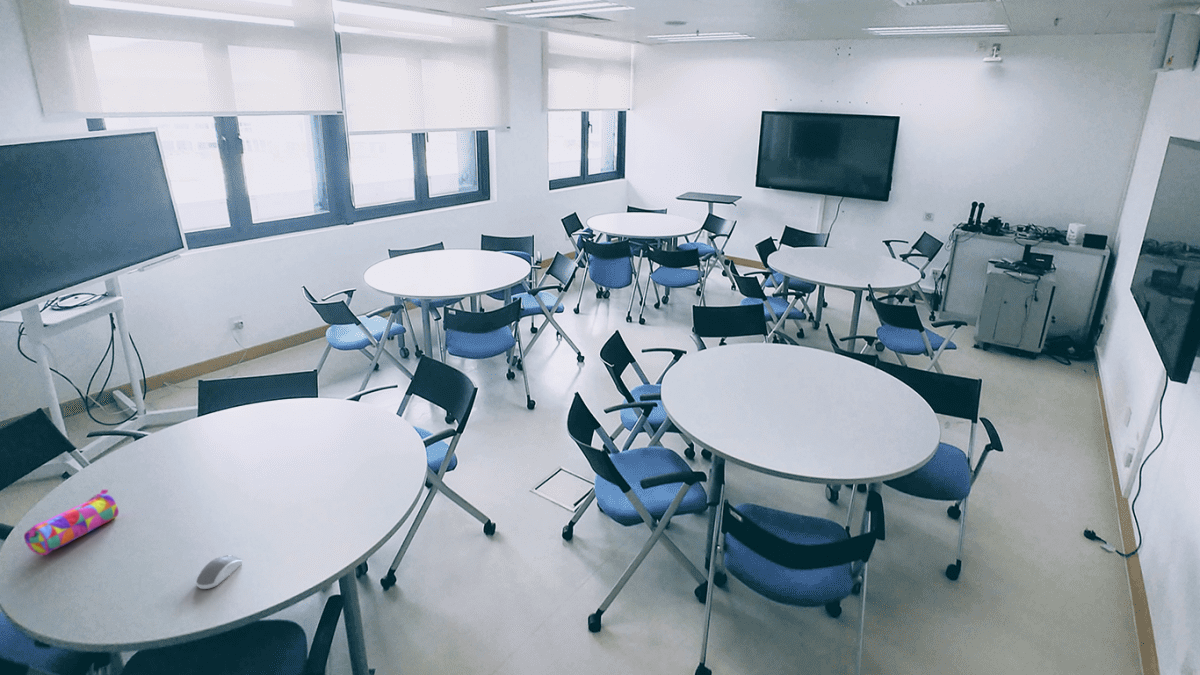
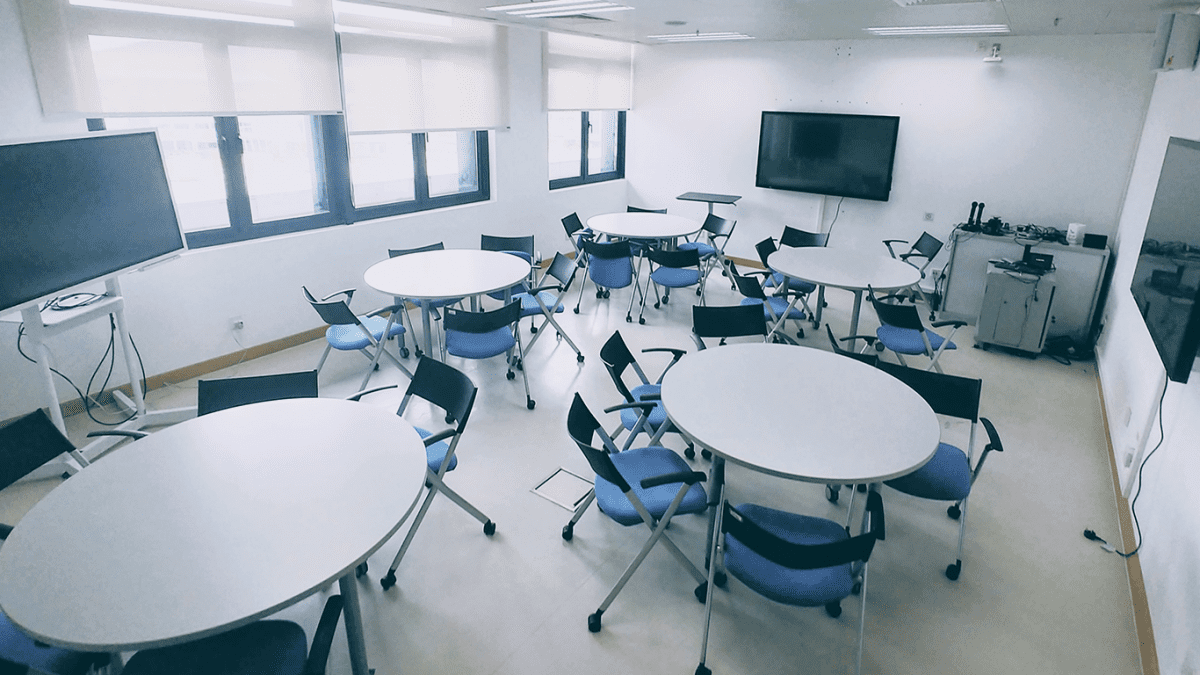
- pencil case (73, 521)
- computer mouse (218, 567)
